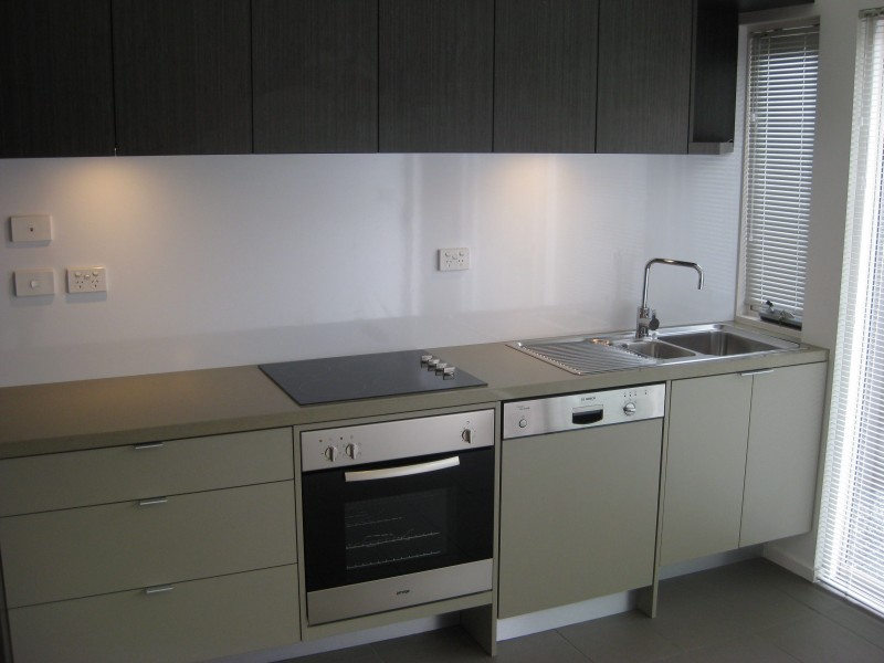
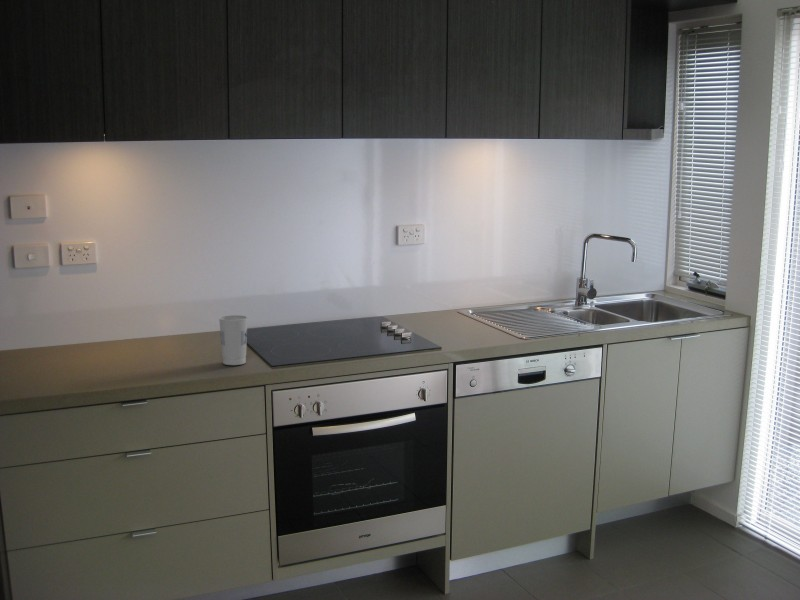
+ cup (233, 340)
